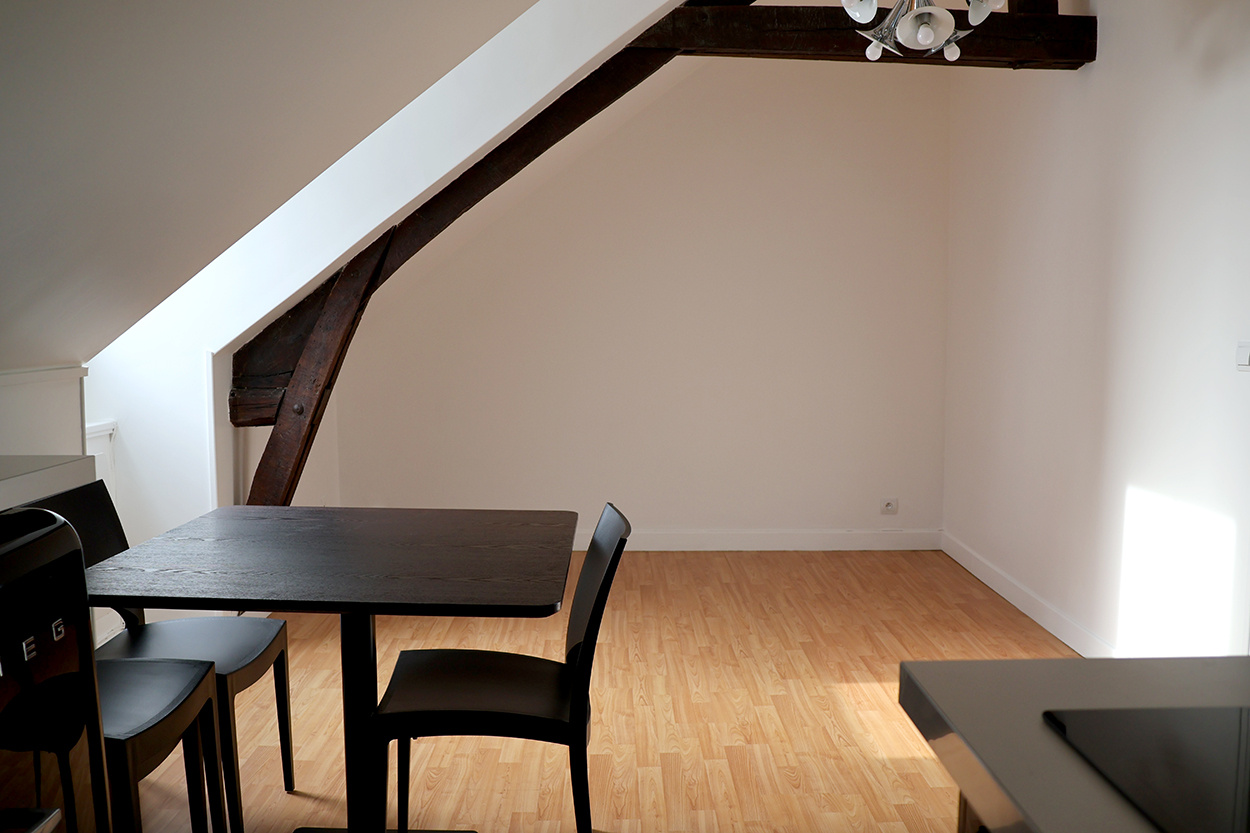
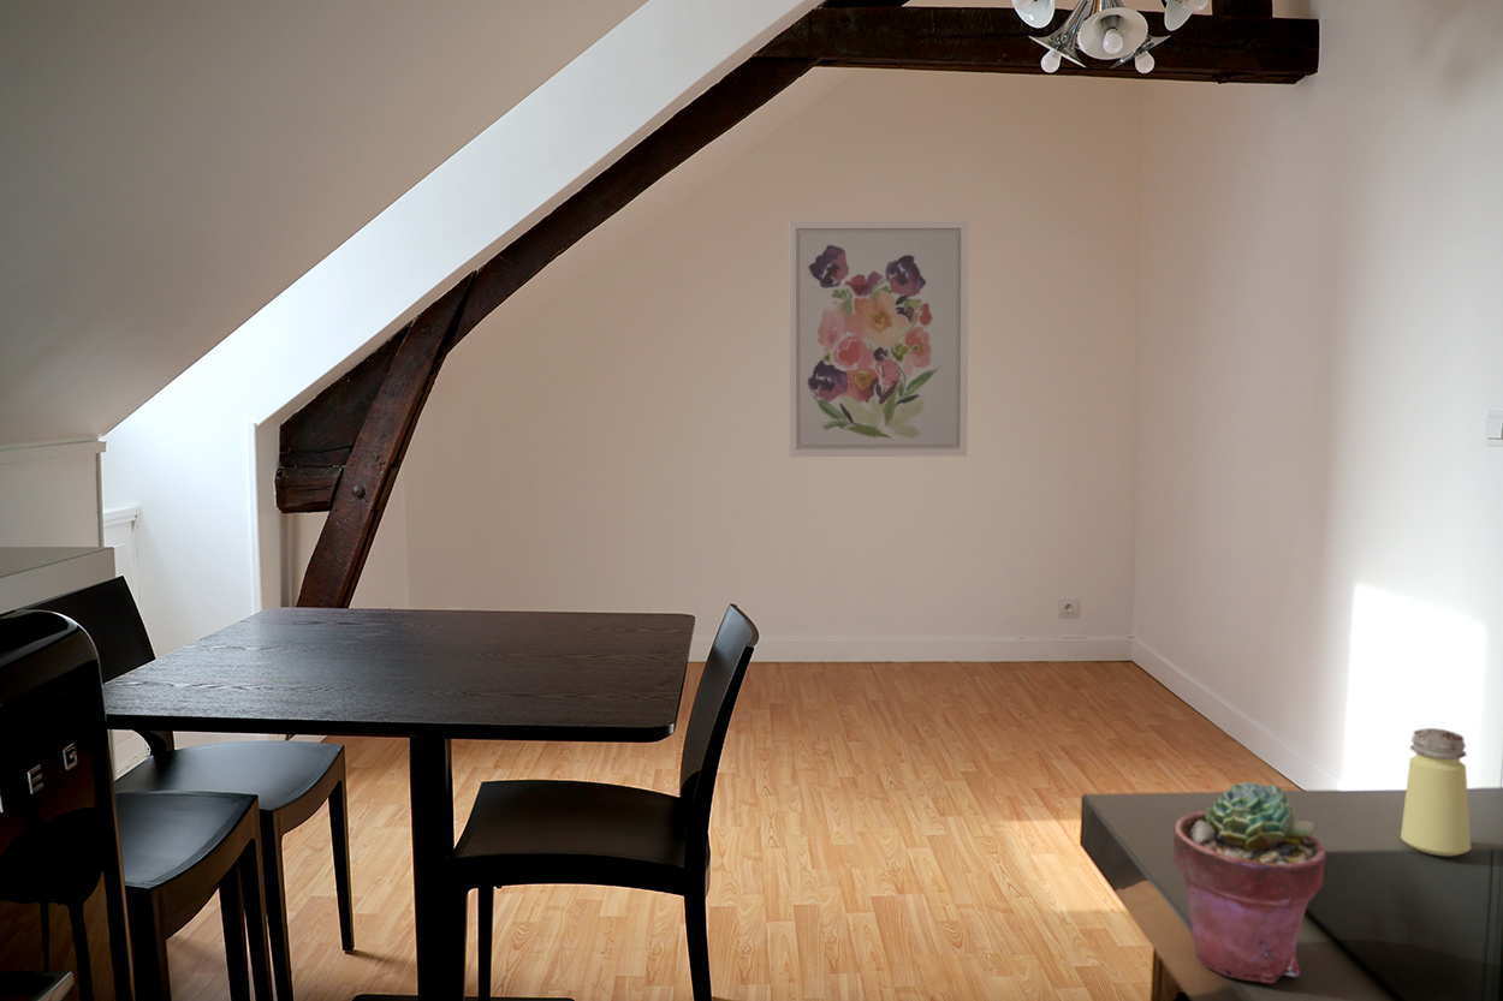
+ potted succulent (1247, 872)
+ wall art (878, 339)
+ saltshaker (1436, 788)
